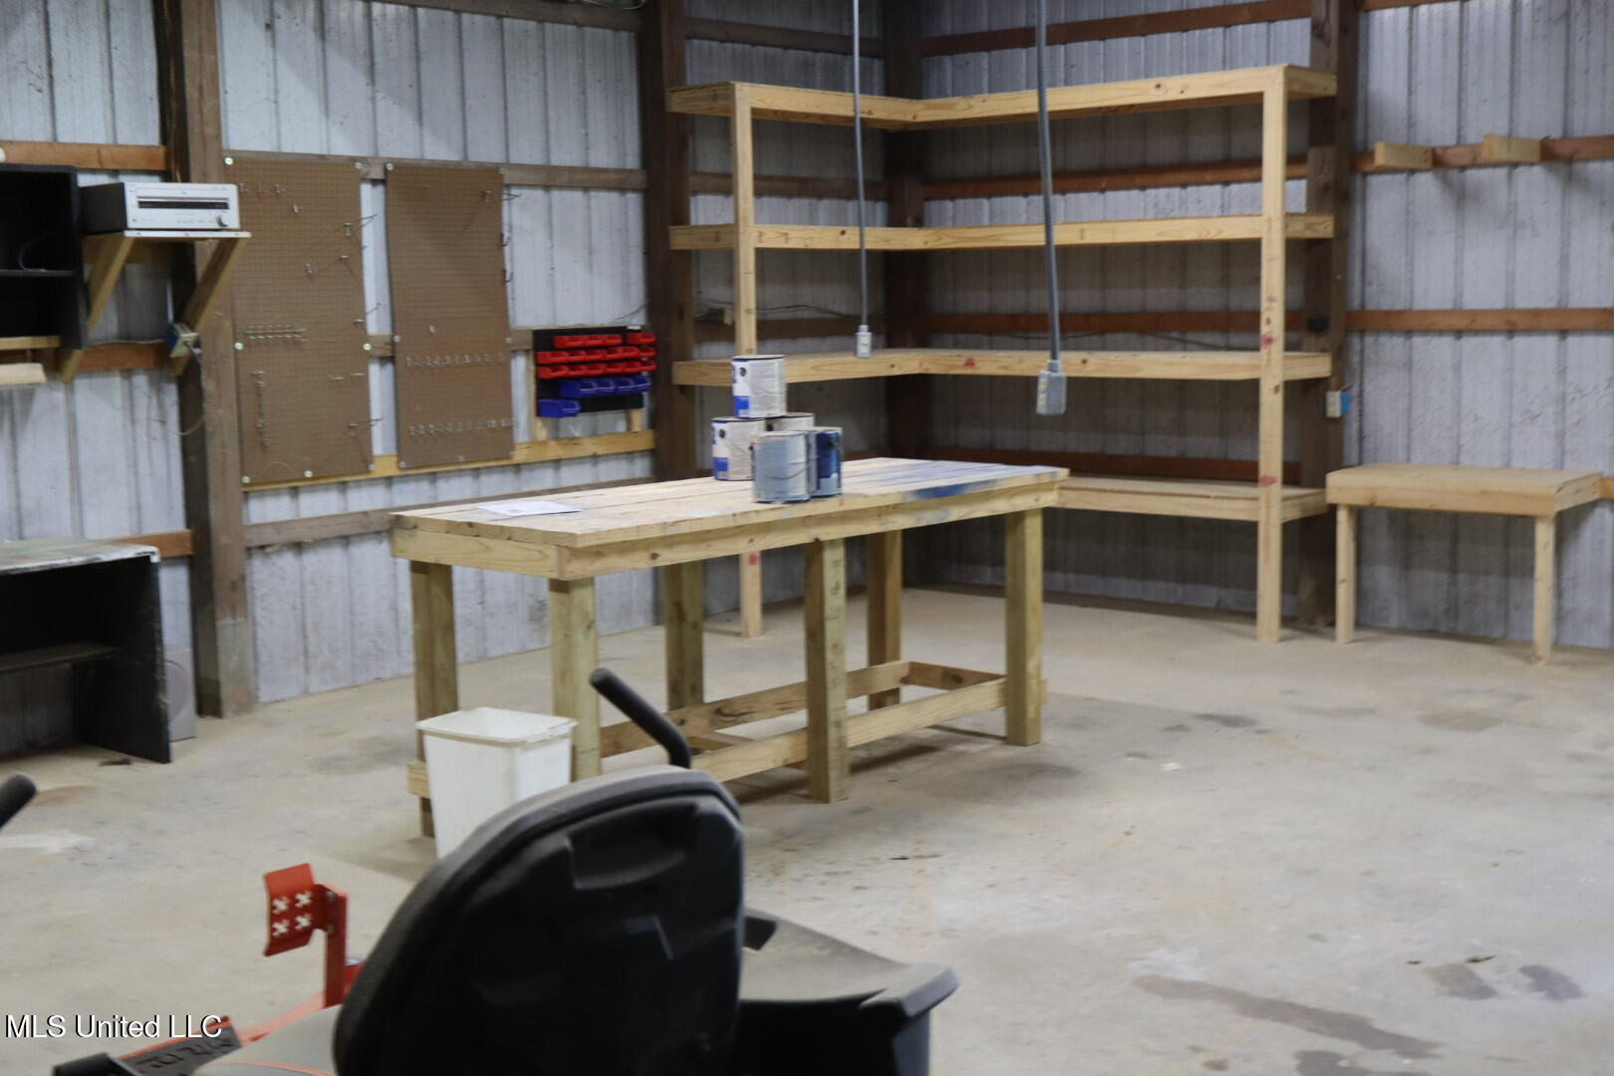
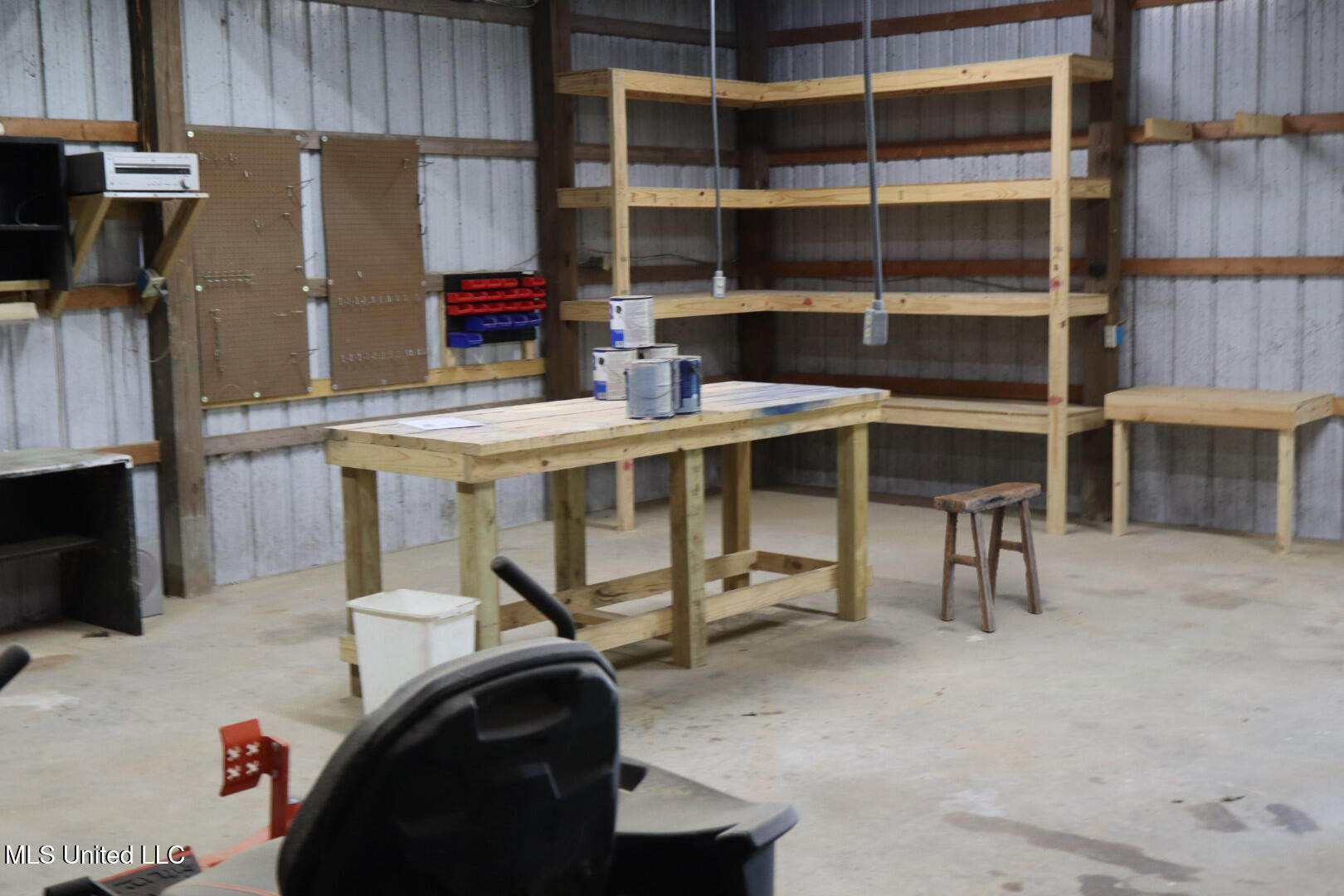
+ stool (990, 553)
